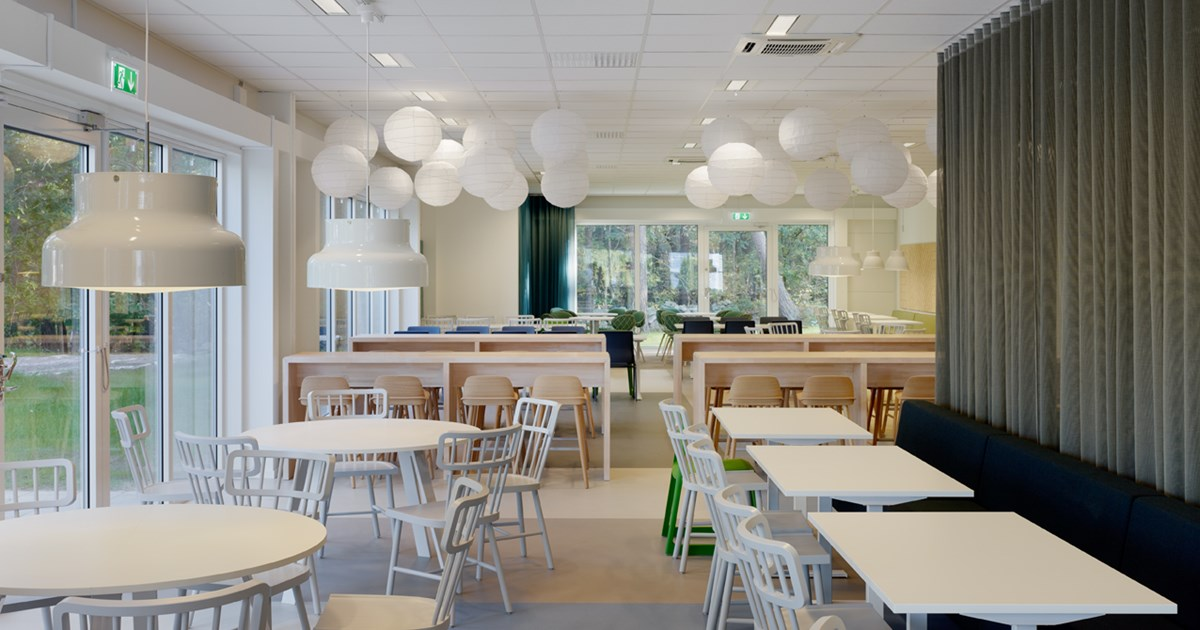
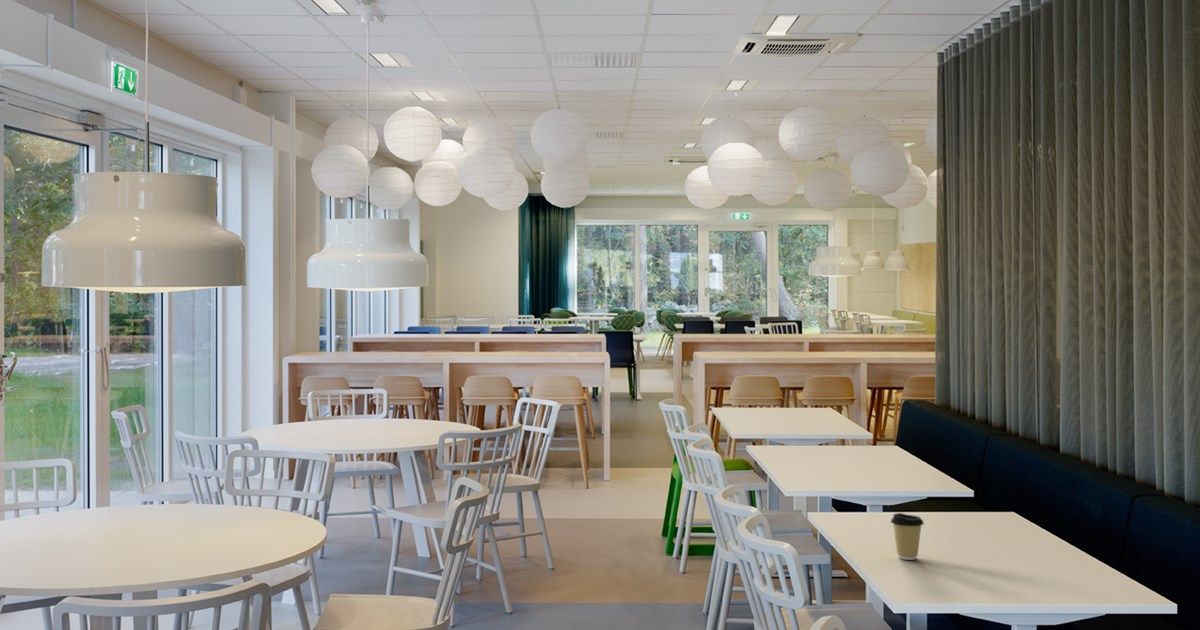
+ coffee cup (907, 536)
